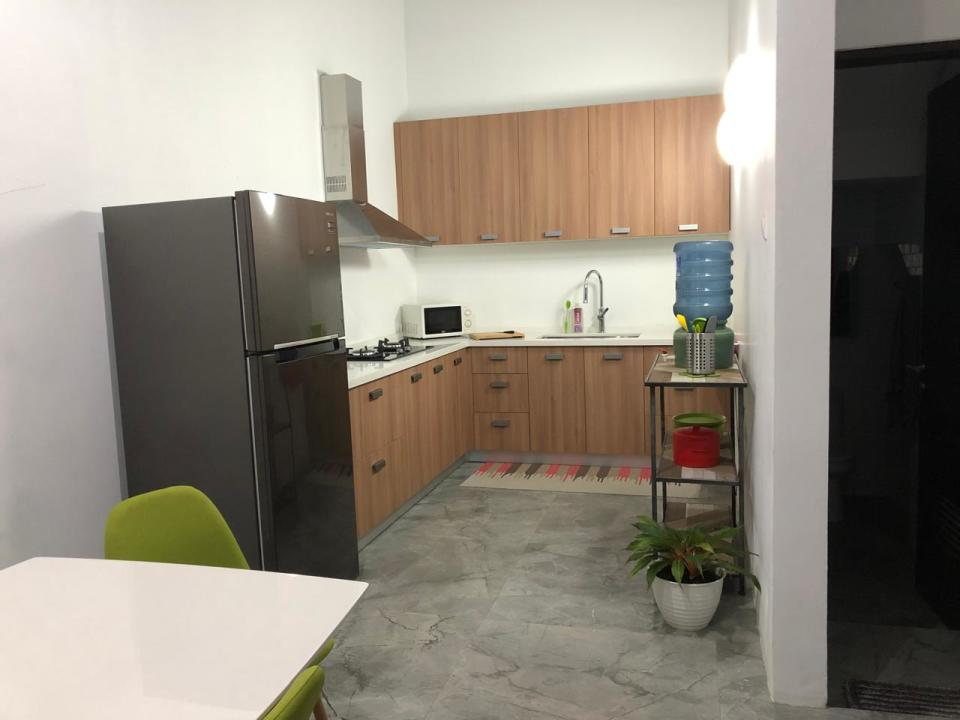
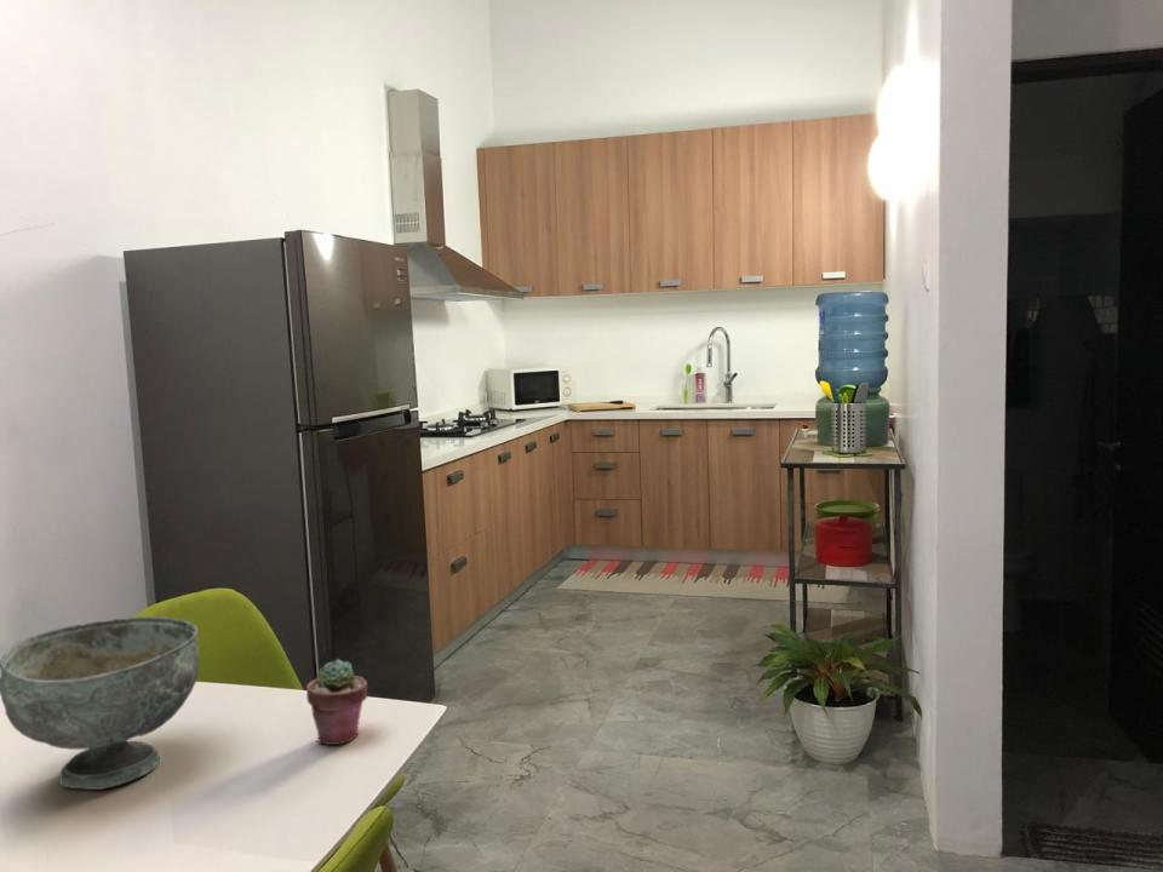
+ decorative bowl (107, 705)
+ potted succulent (337, 699)
